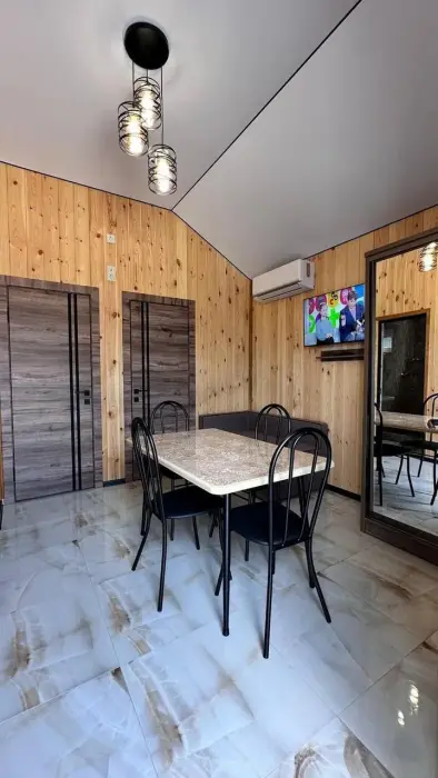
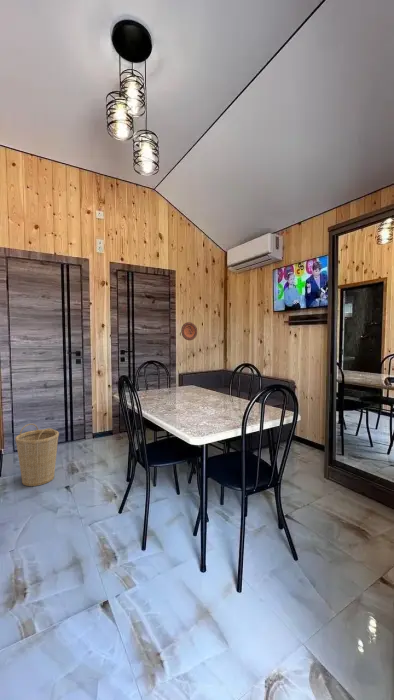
+ decorative plate (189, 331)
+ basket (38, 452)
